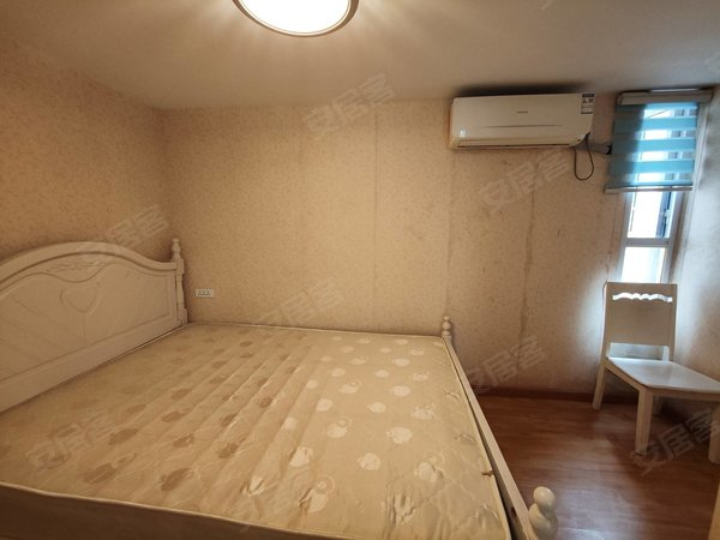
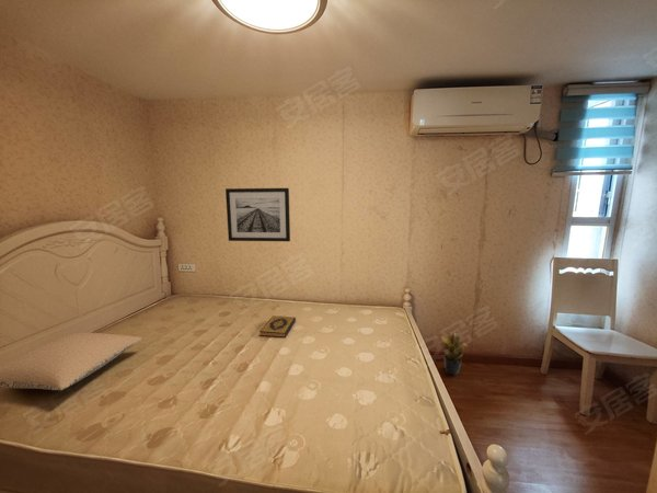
+ wall art (257, 215)
+ potted plant (454, 352)
+ pillow (70, 357)
+ hardback book (278, 325)
